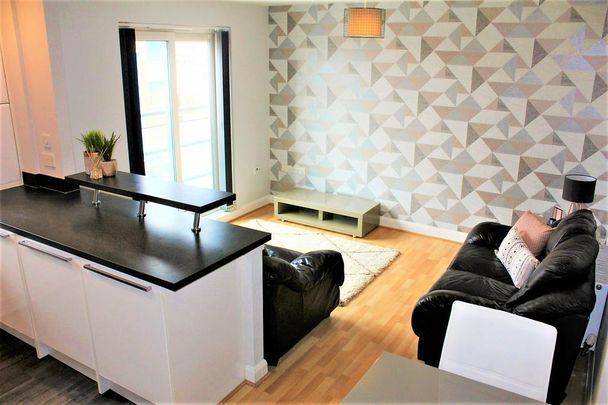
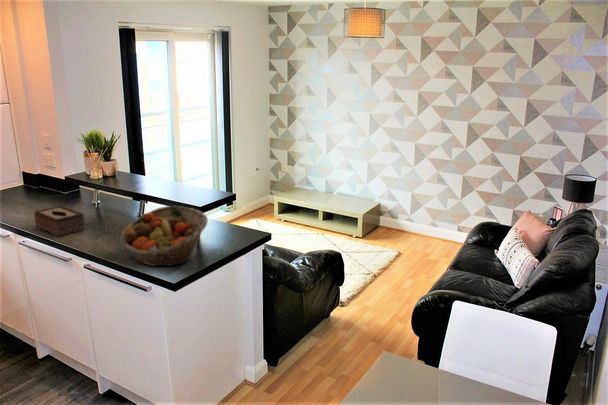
+ tissue box (59, 220)
+ fruit basket (164, 235)
